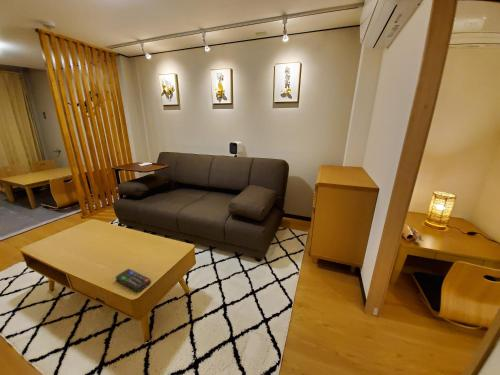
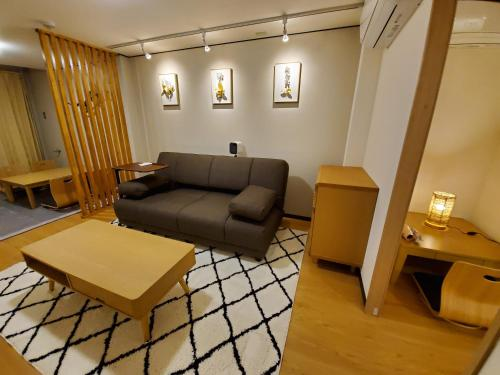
- remote control (133, 279)
